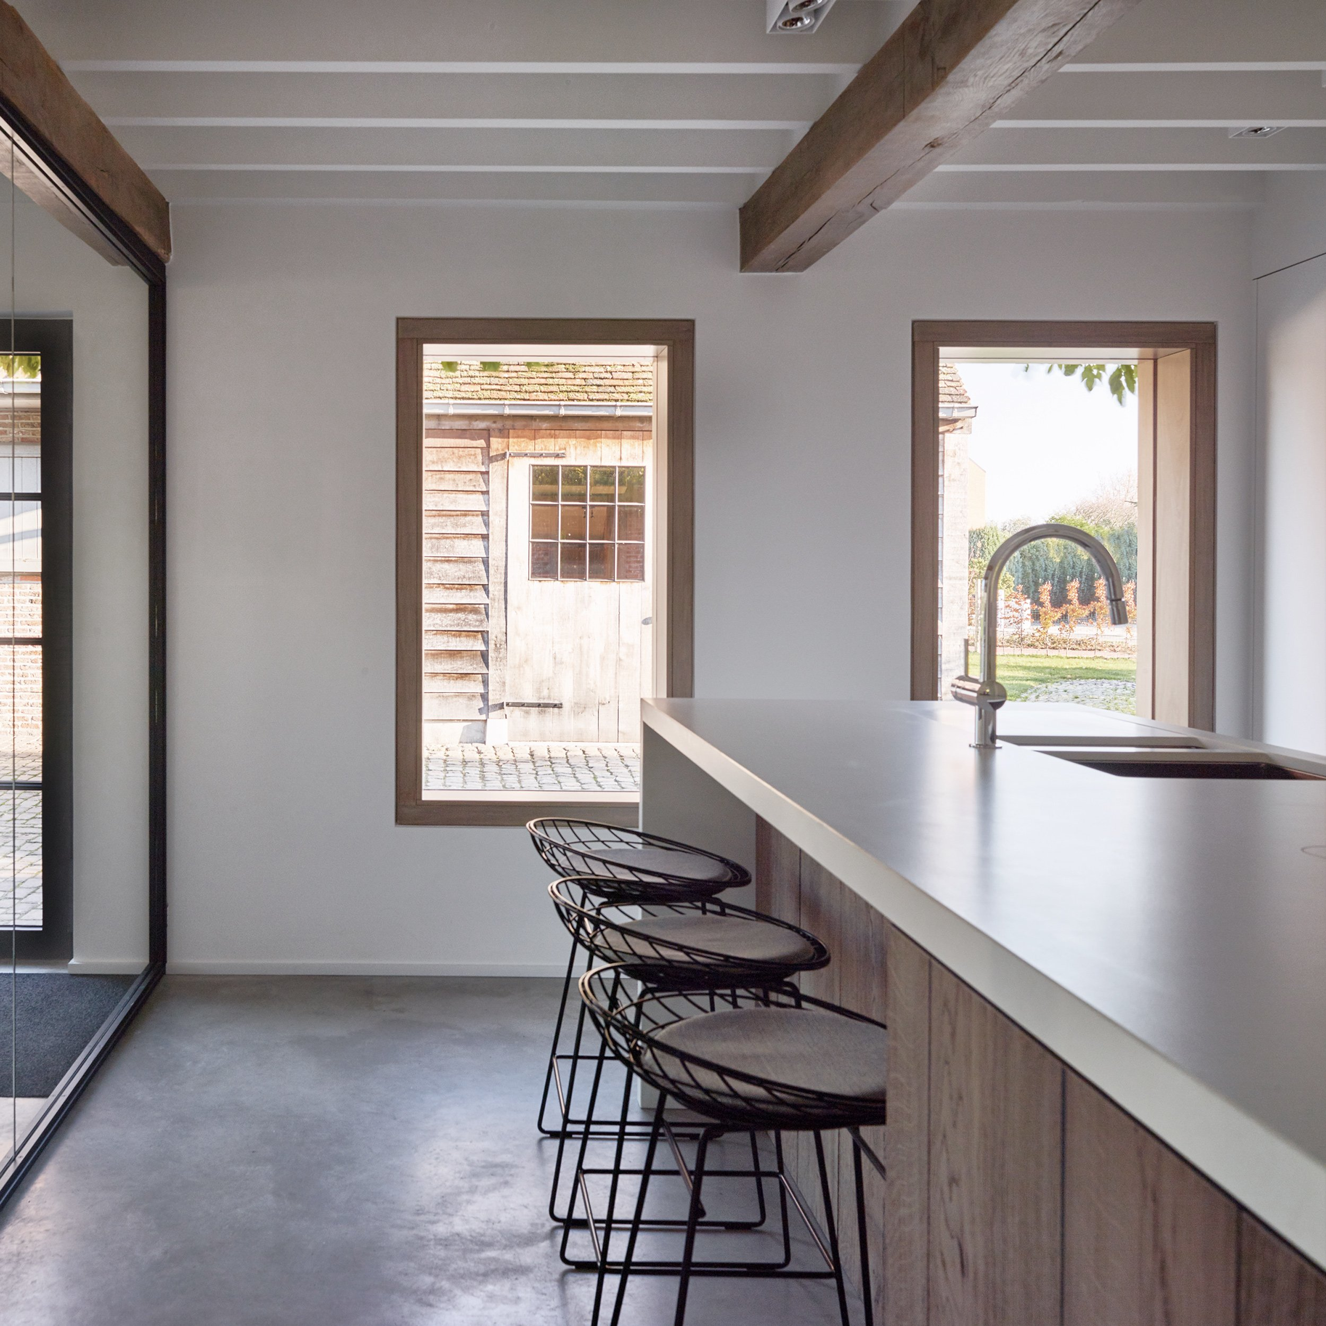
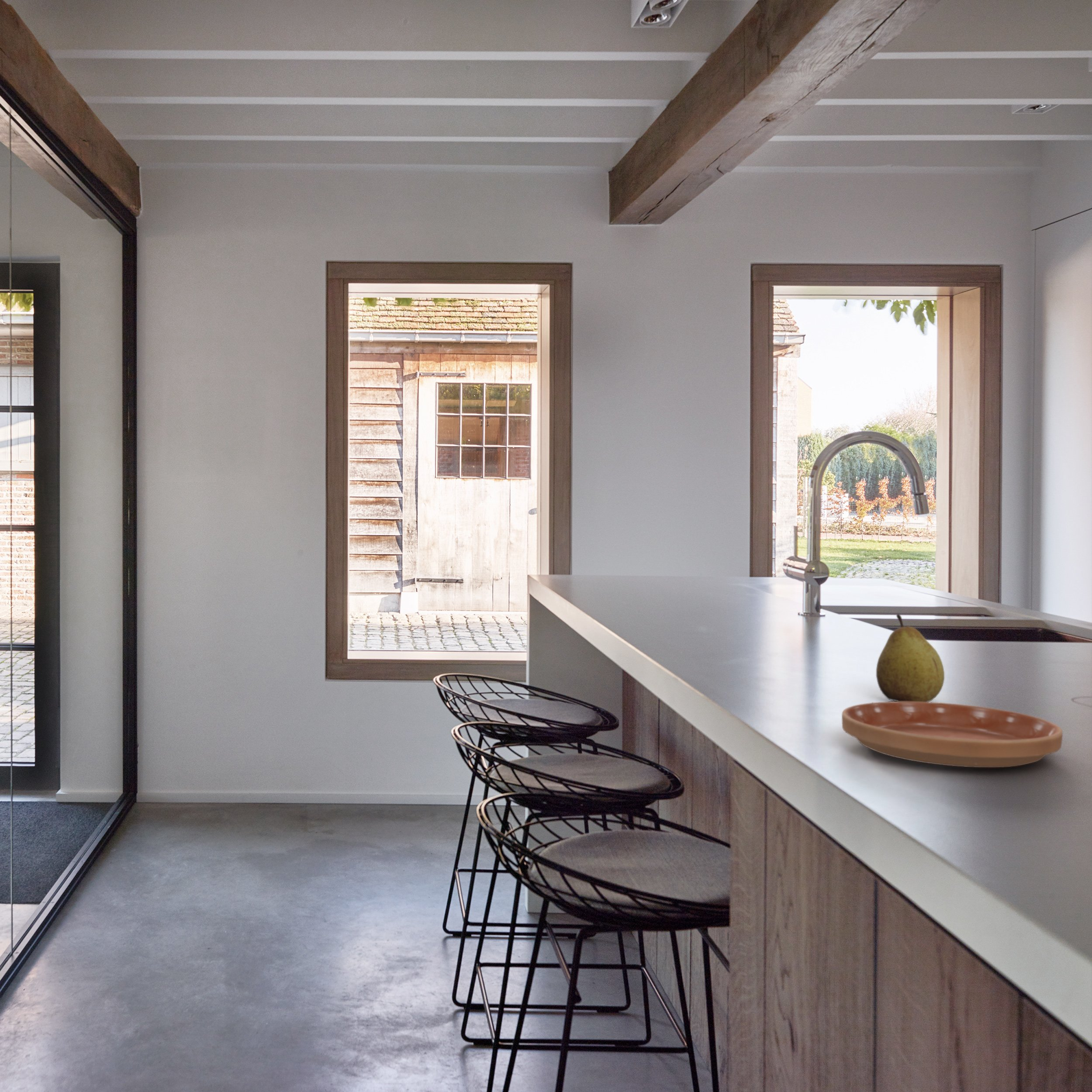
+ fruit (910, 658)
+ saucer (948, 734)
